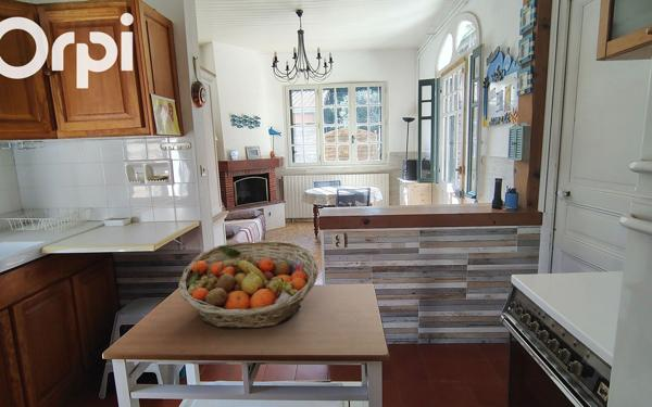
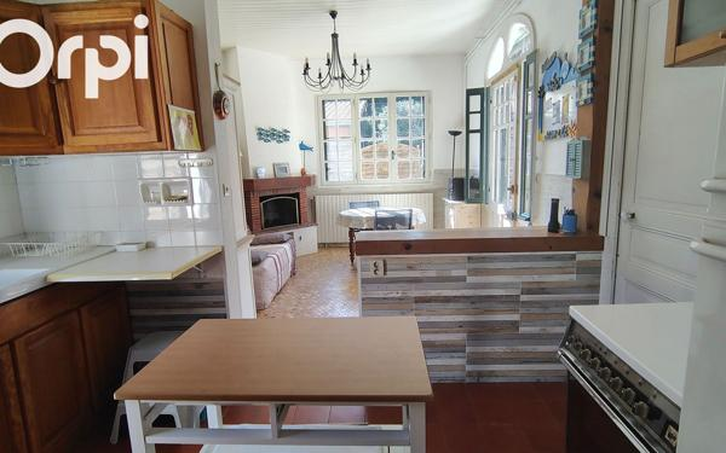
- fruit basket (250, 281)
